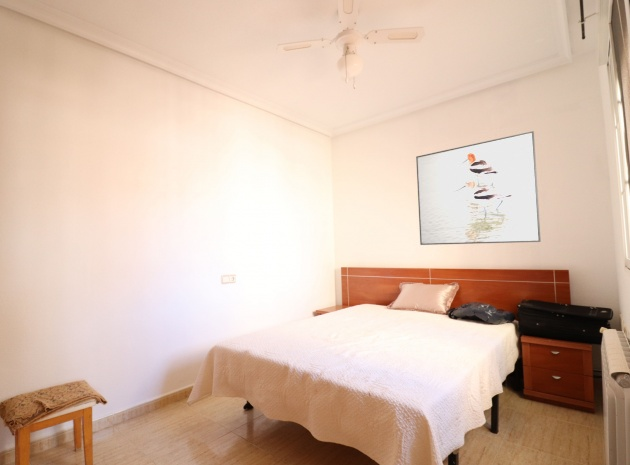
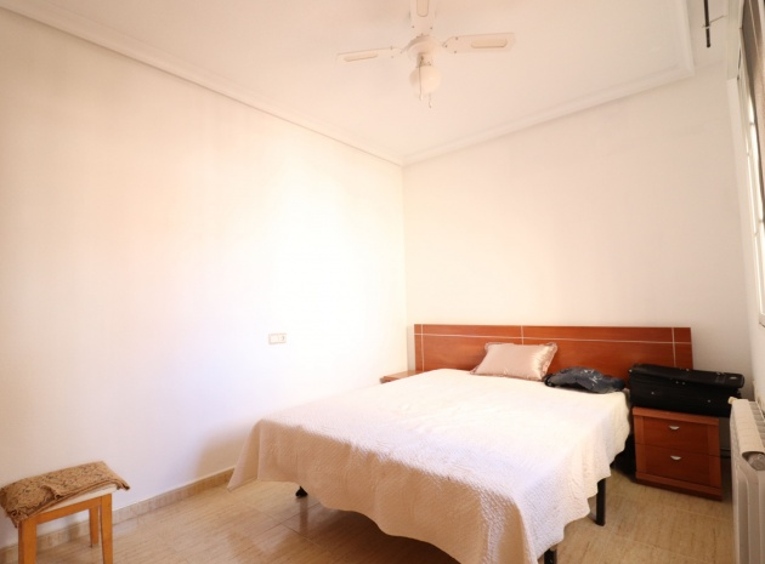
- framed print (471, 194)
